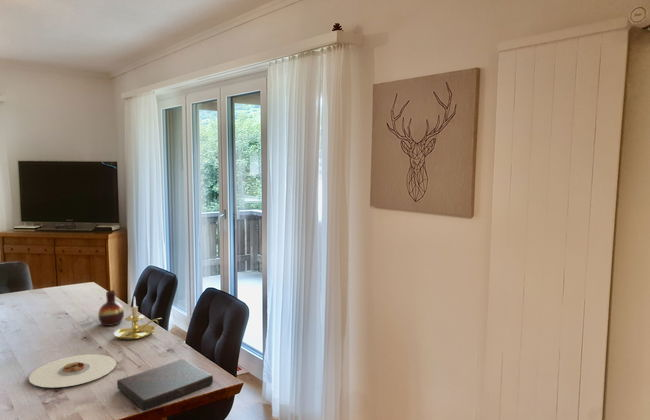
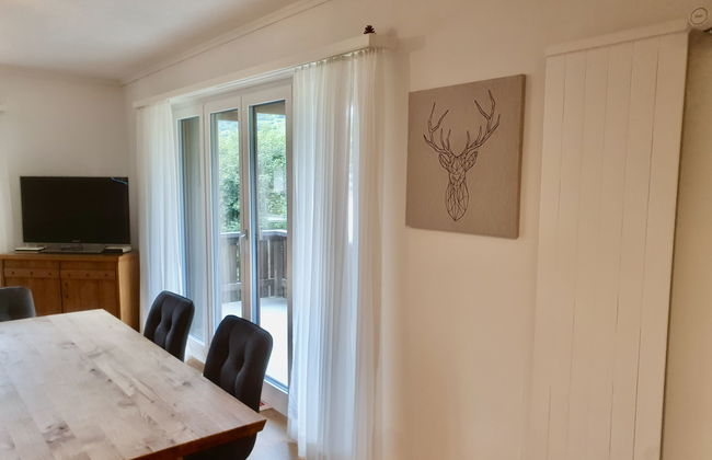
- candle holder (138, 315)
- plate (74, 367)
- book (165, 381)
- vase (111, 307)
